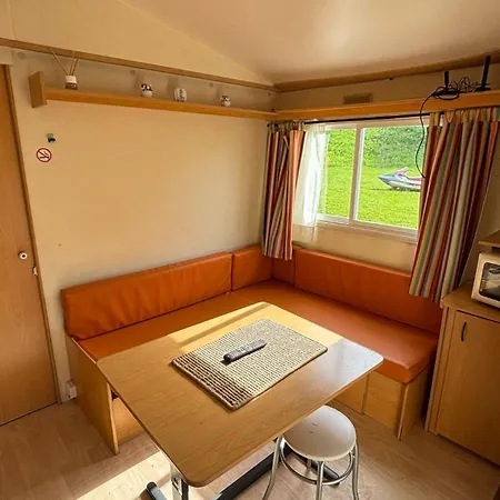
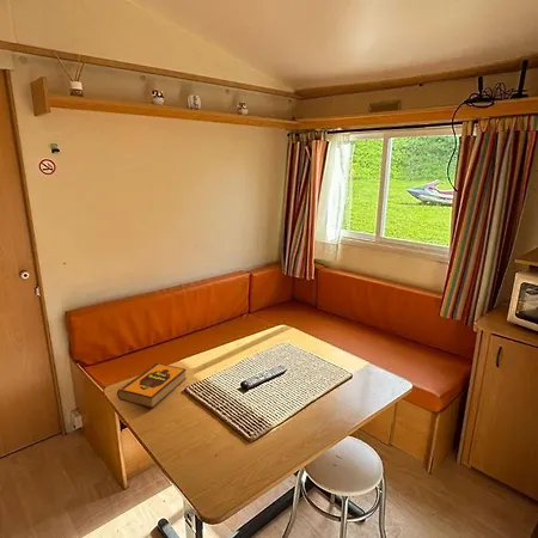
+ hardback book (153, 383)
